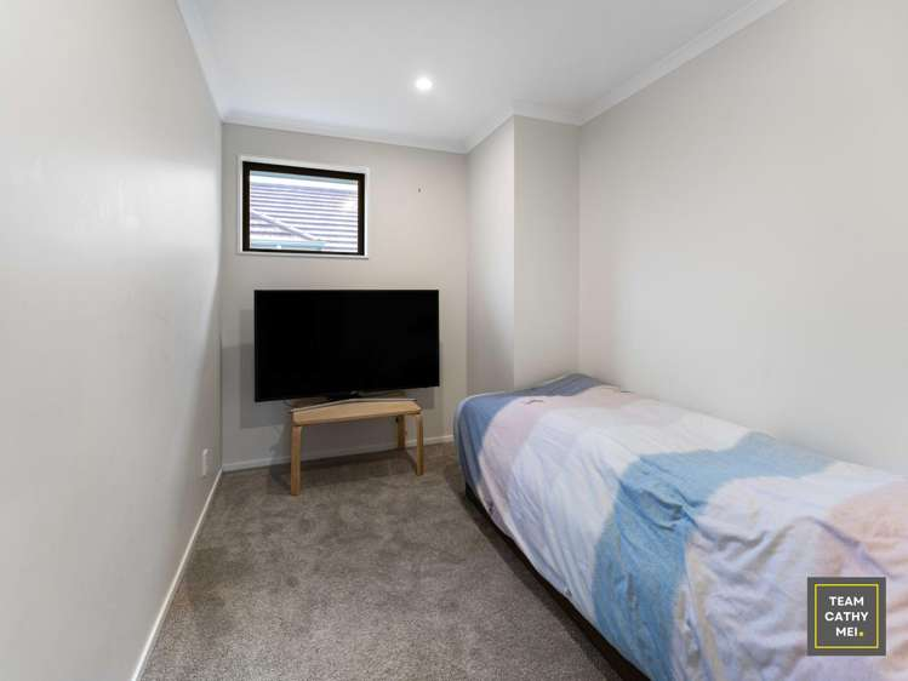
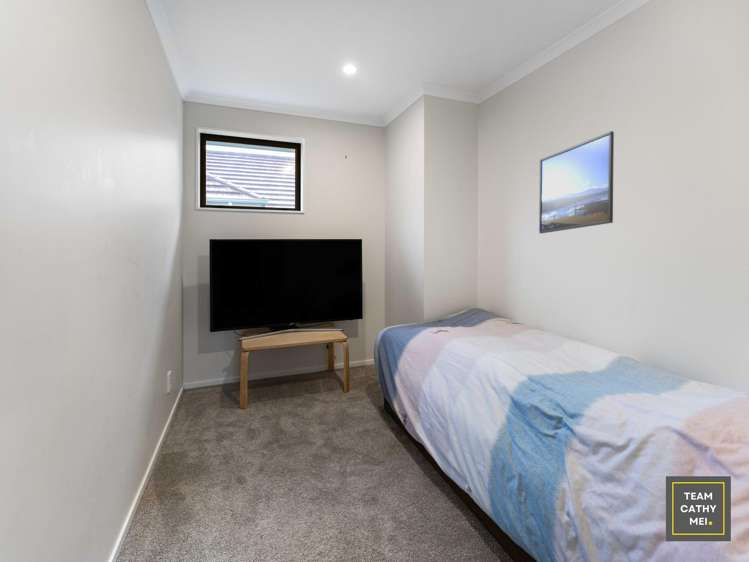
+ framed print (572, 187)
